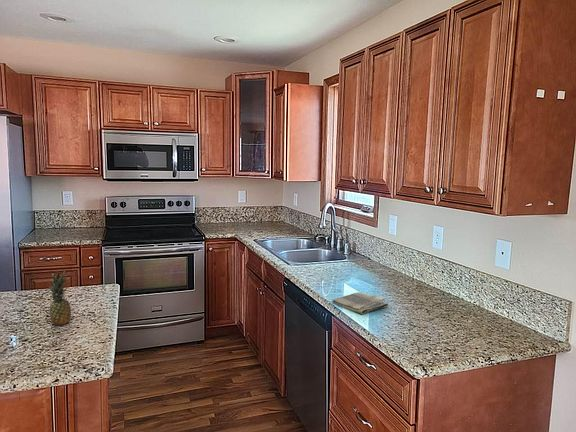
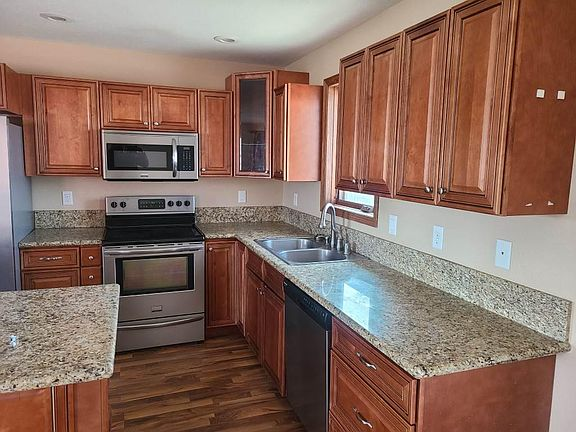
- dish towel (360, 301)
- fruit (59, 297)
